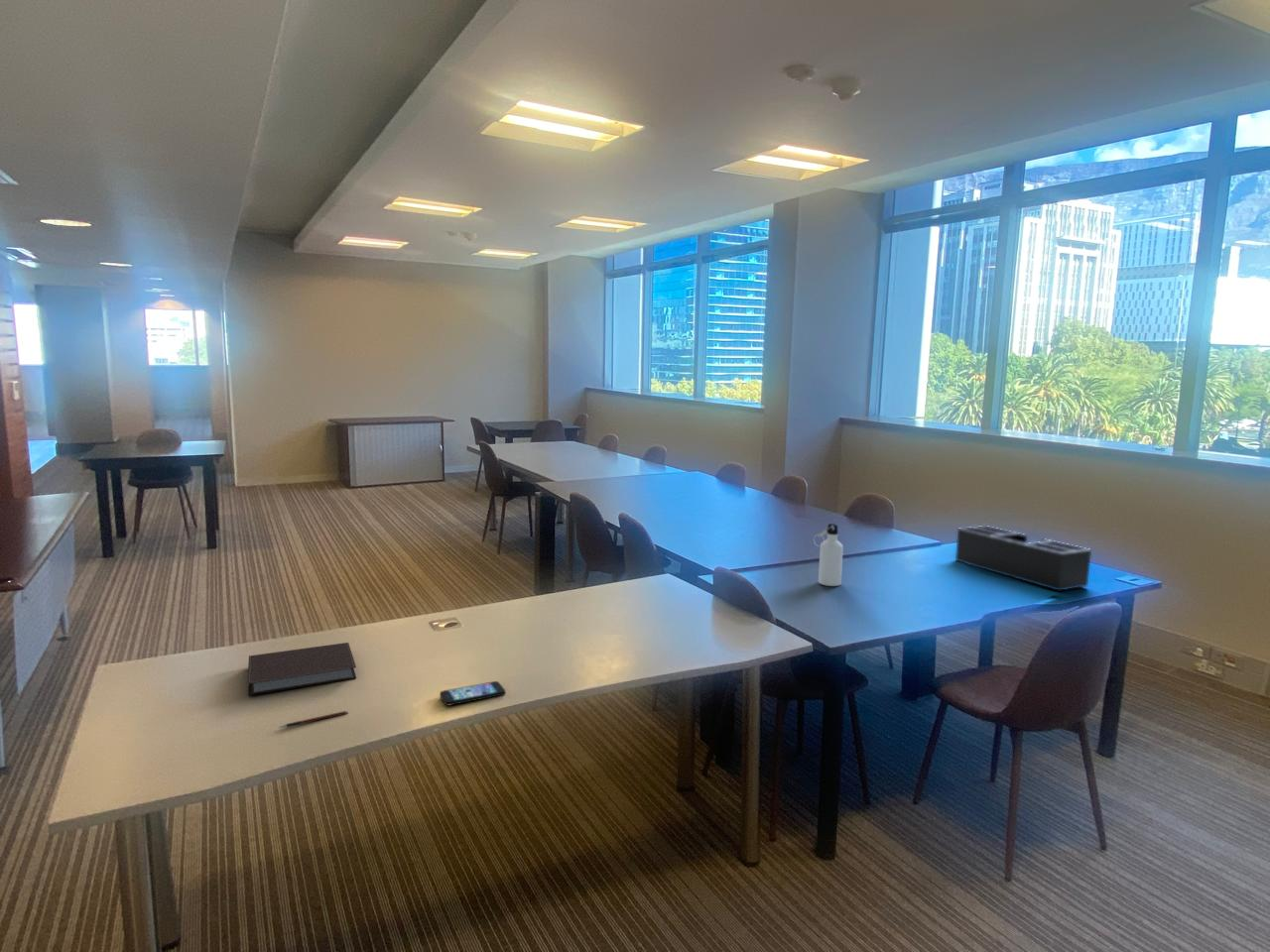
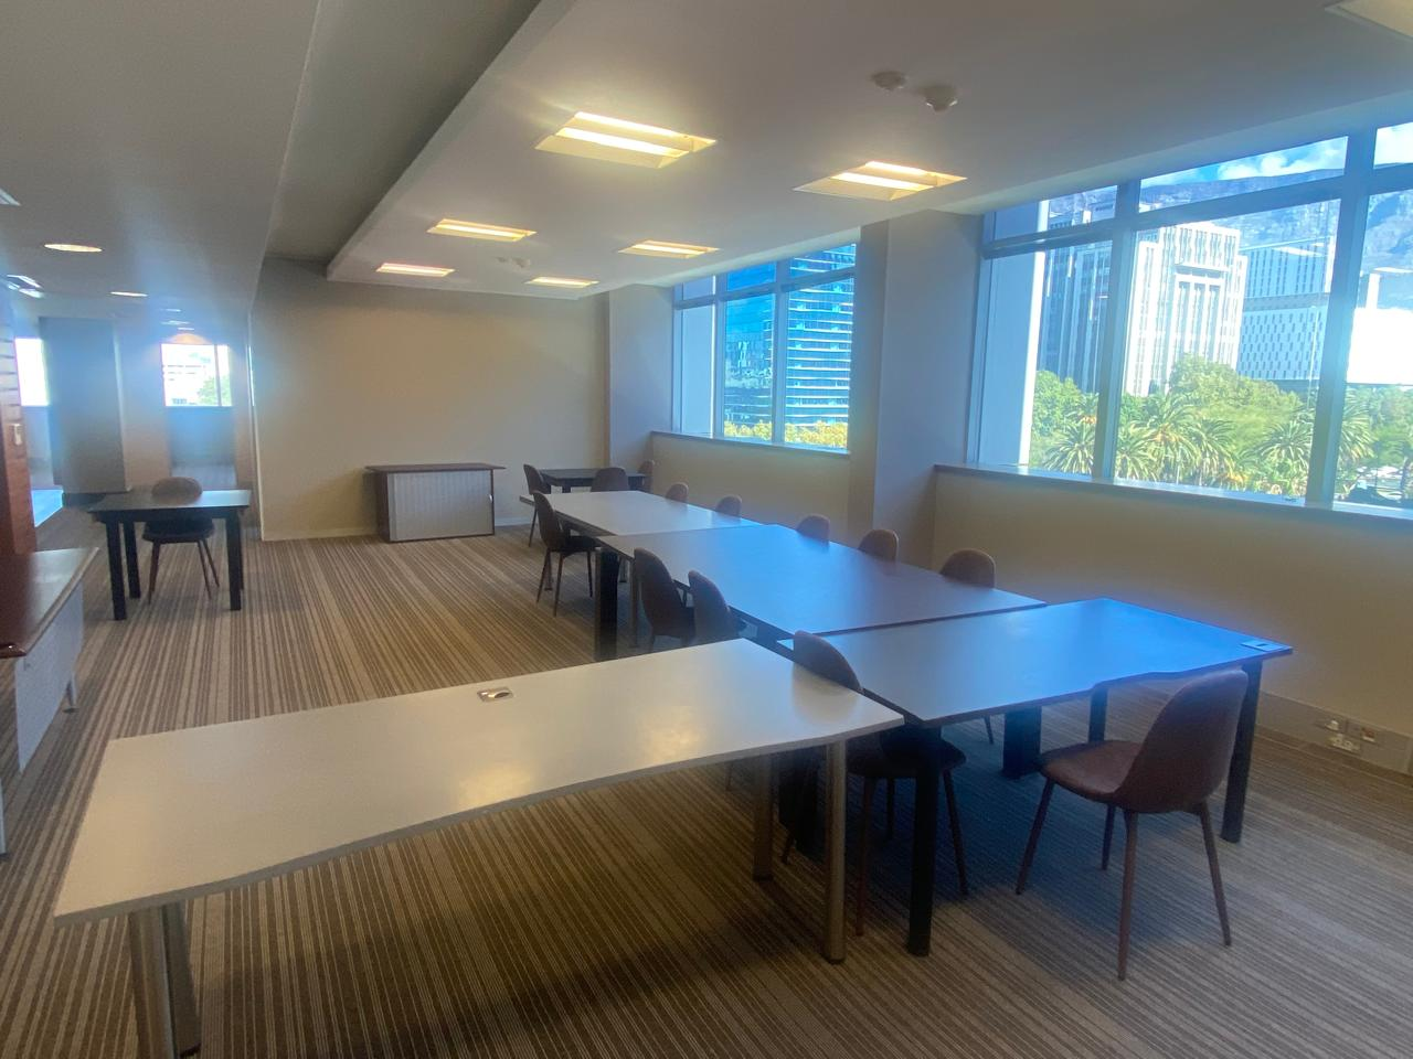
- desk organizer (1019, 555)
- smartphone (472, 692)
- notebook (302, 665)
- water bottle (826, 552)
- pen (314, 719)
